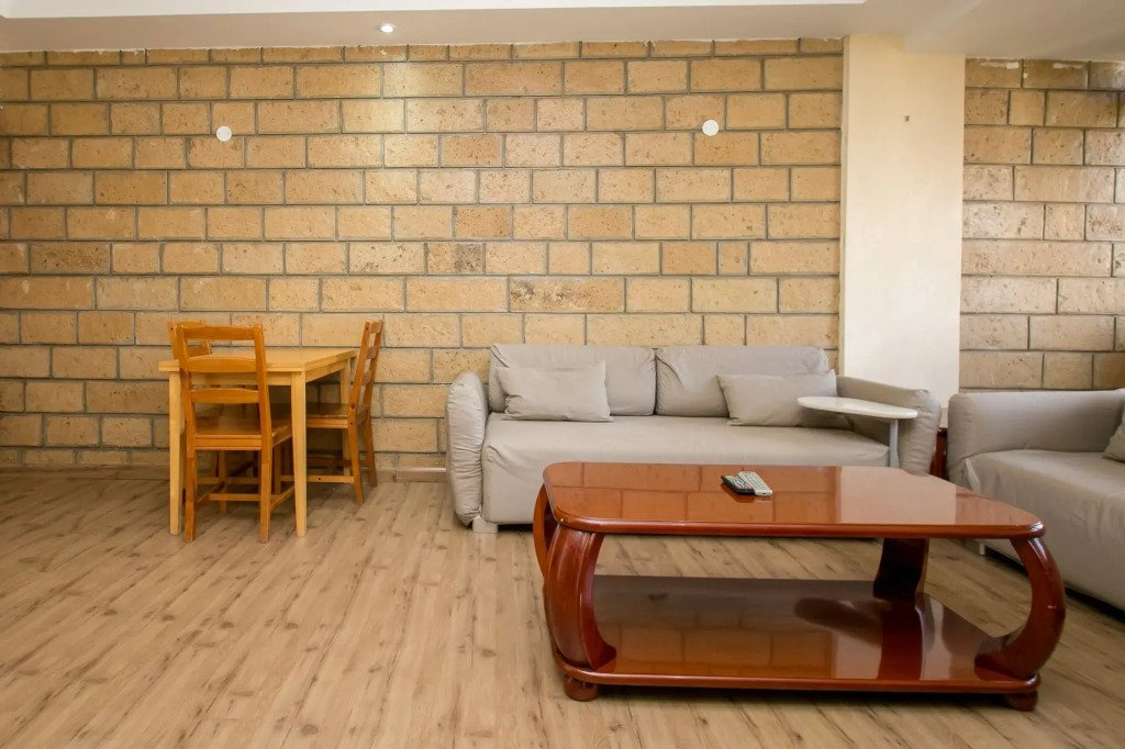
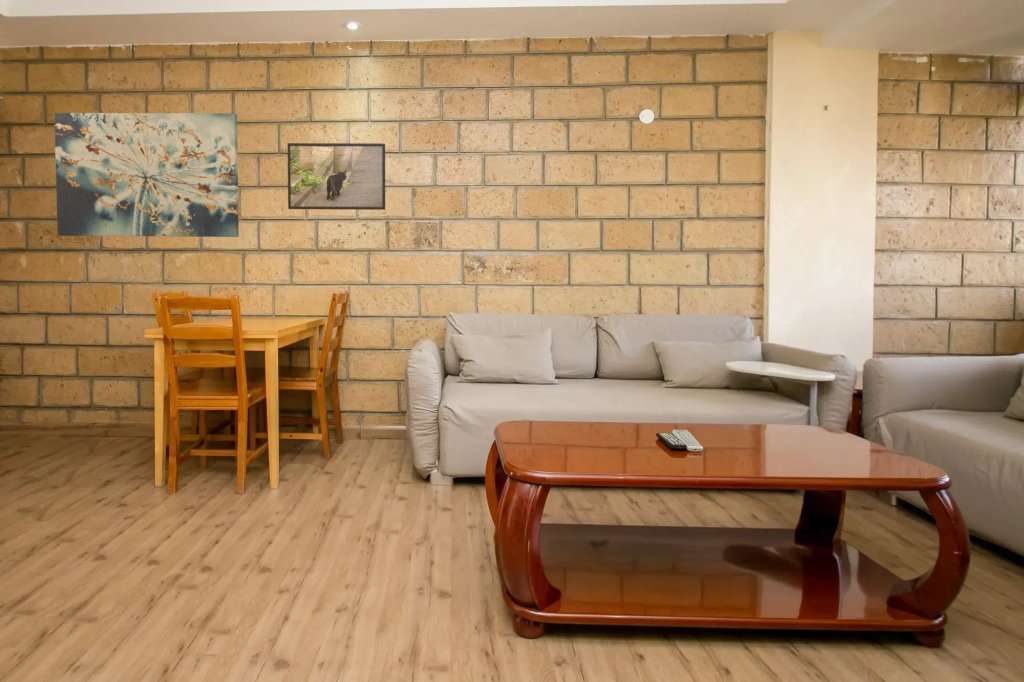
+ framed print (336, 176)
+ wall art (147, 175)
